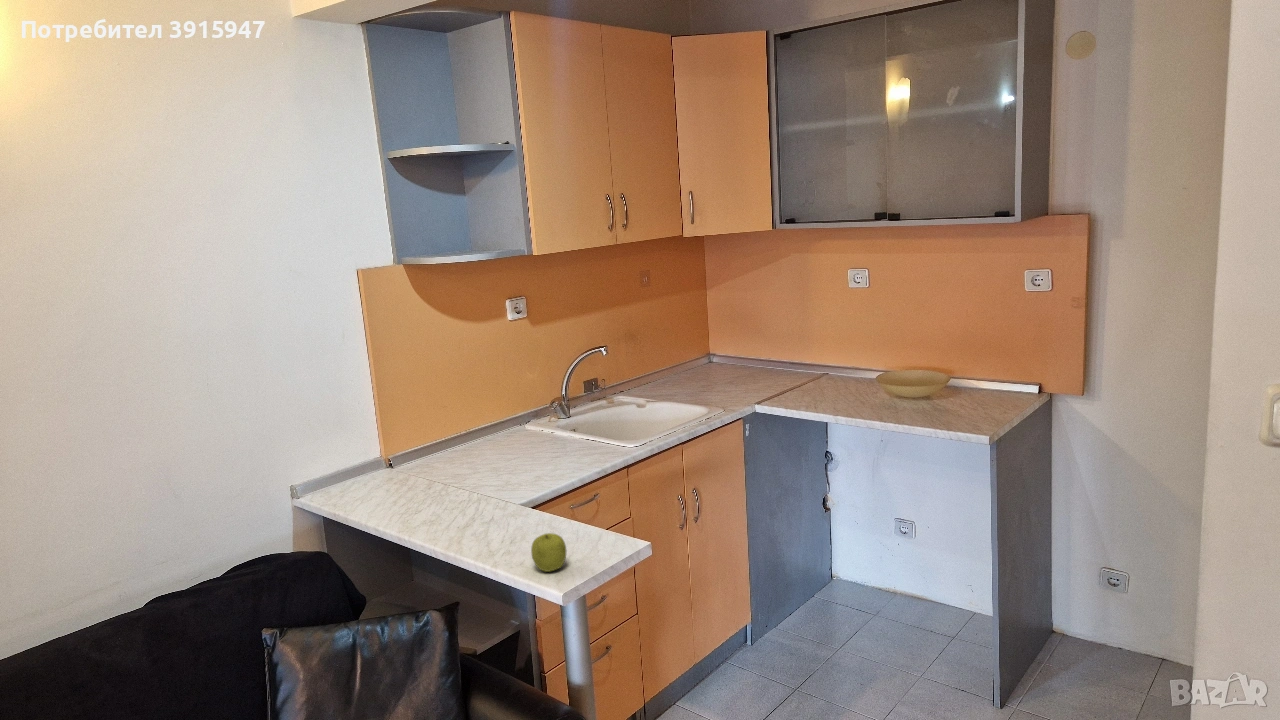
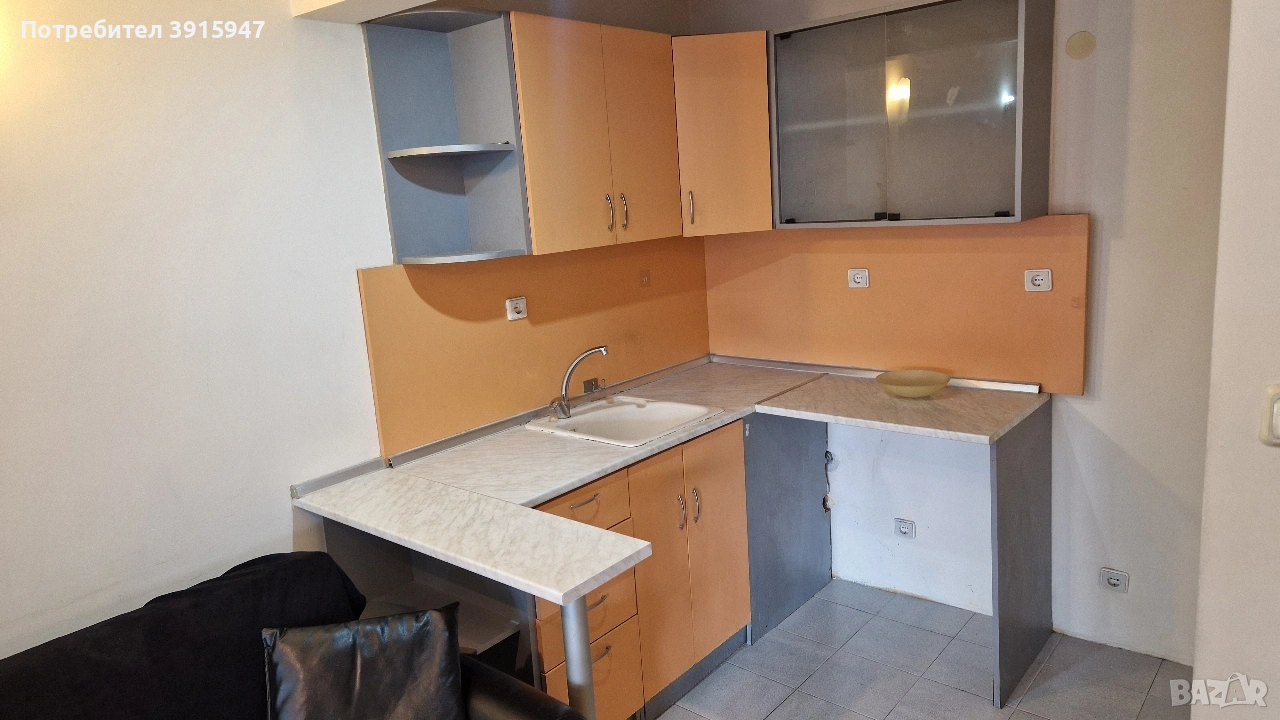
- fruit (548, 550)
